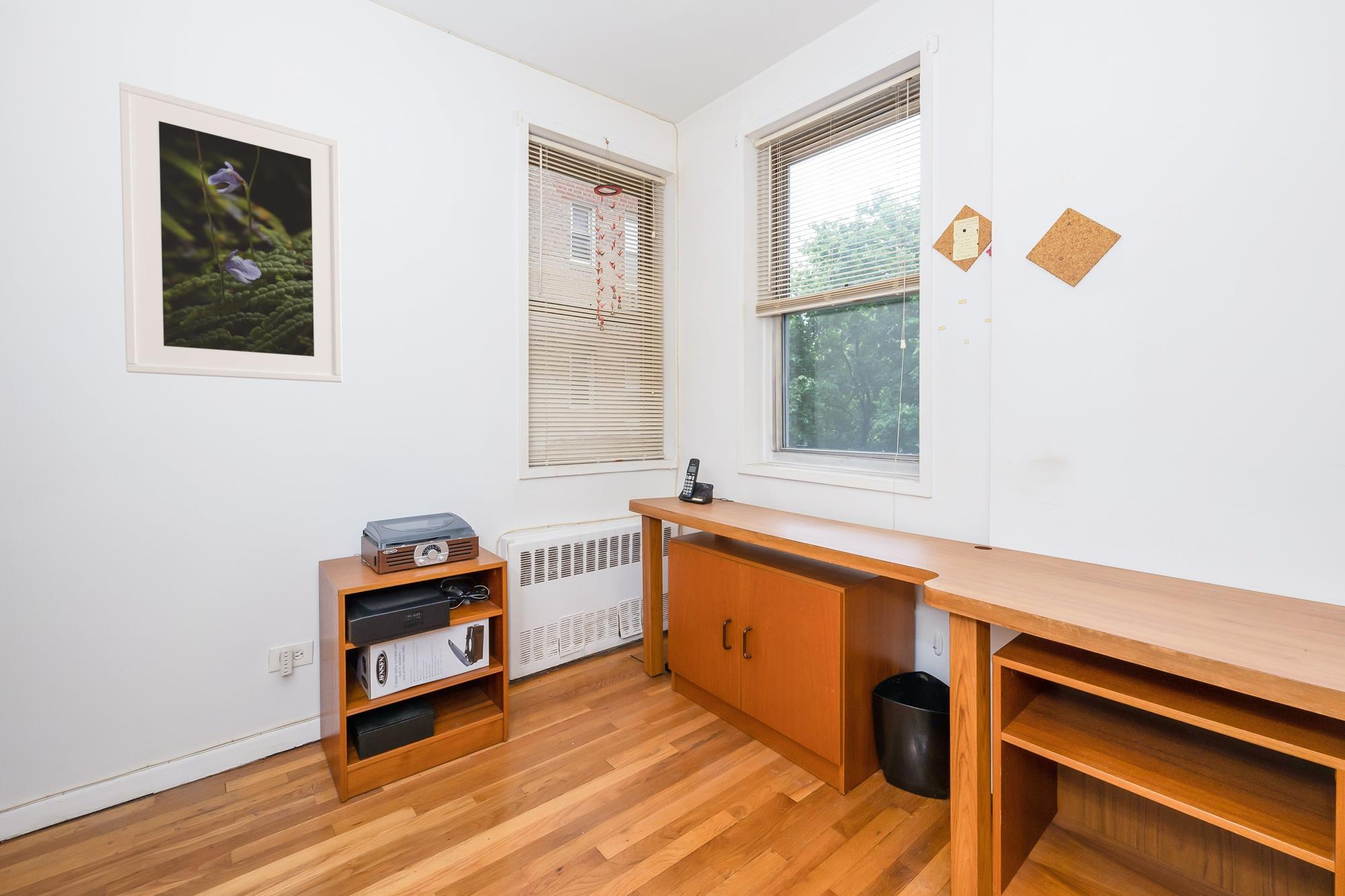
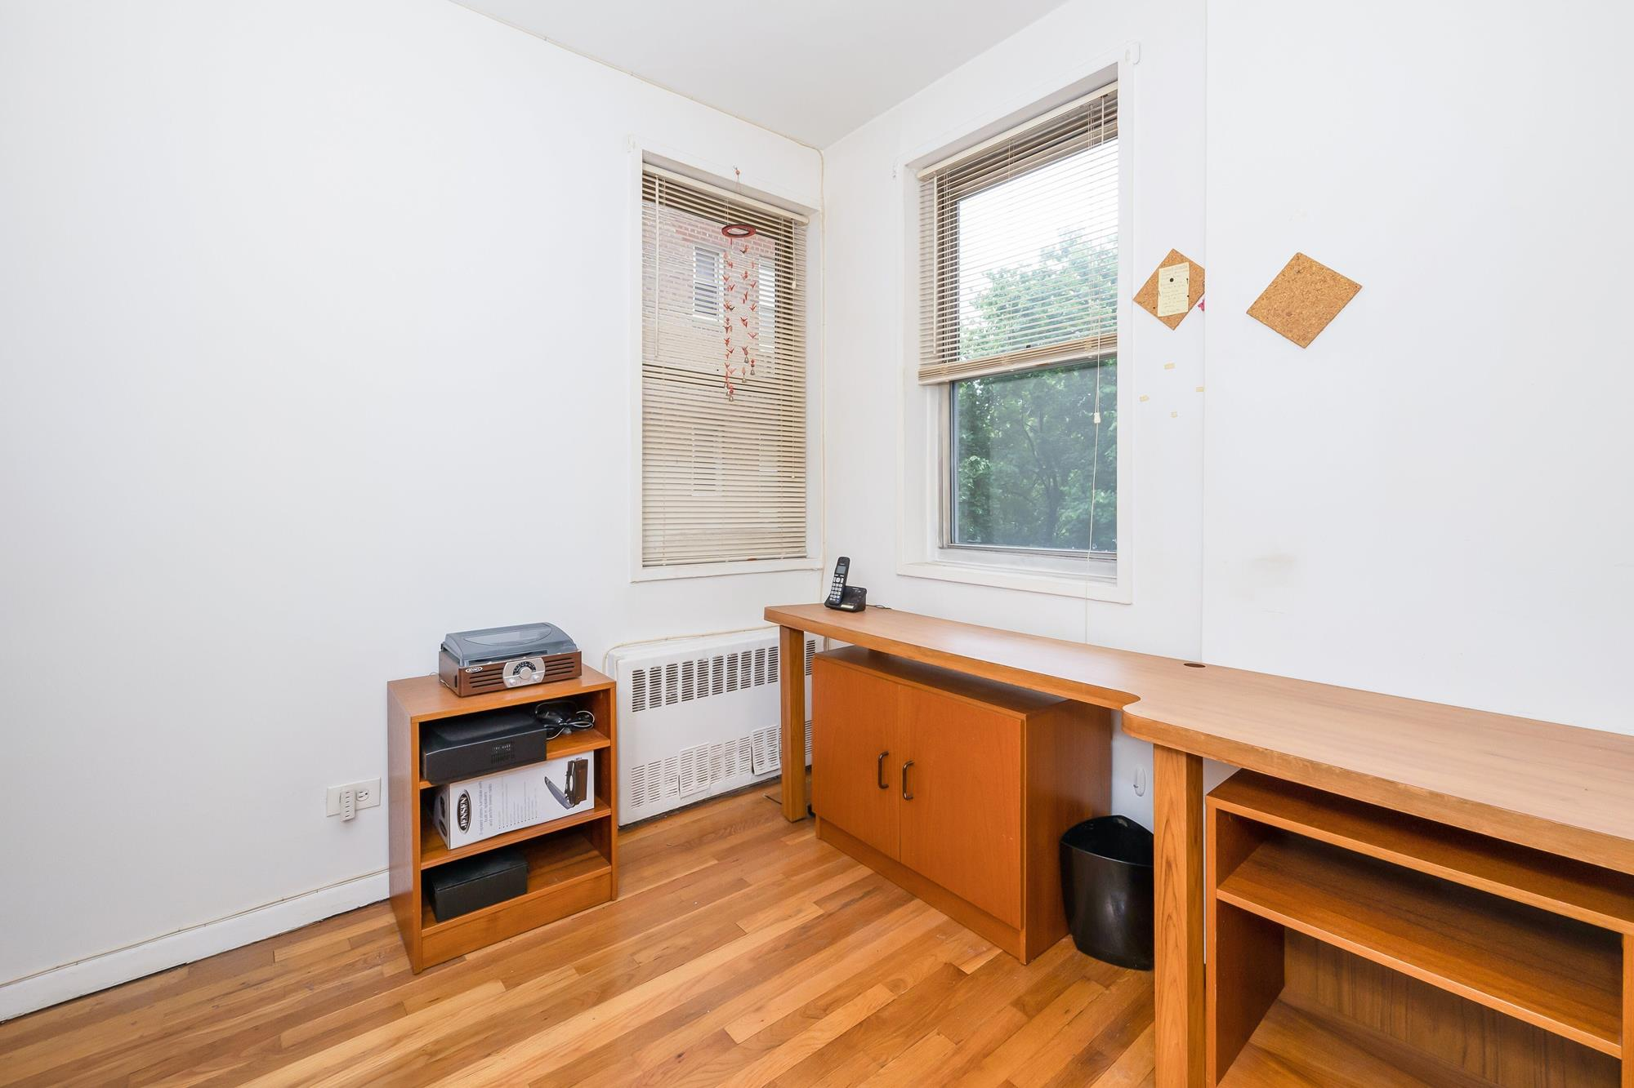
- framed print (241, 247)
